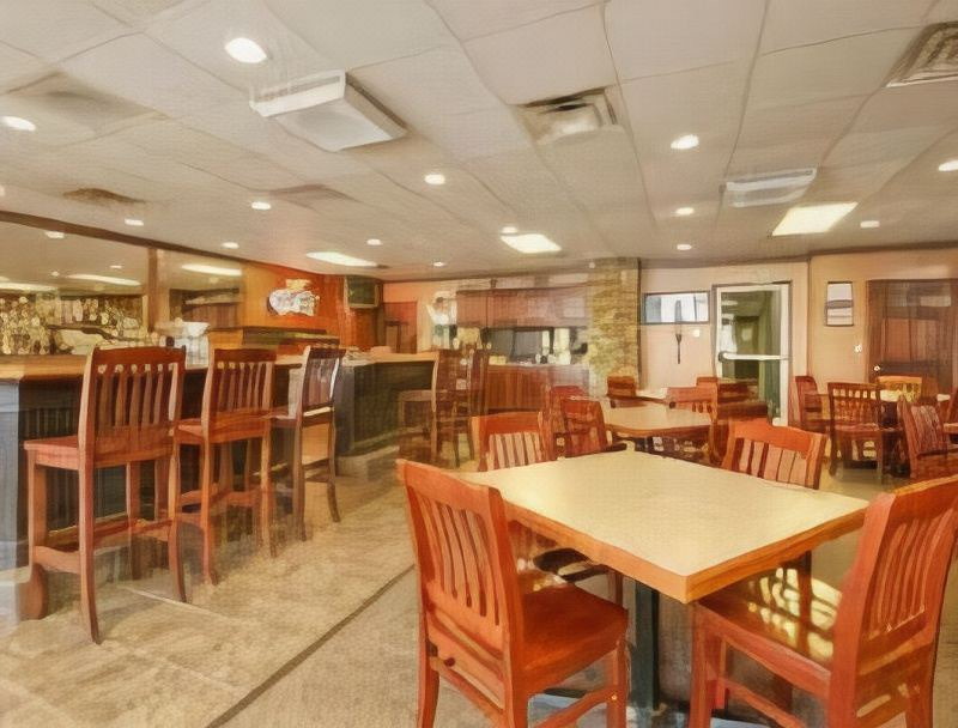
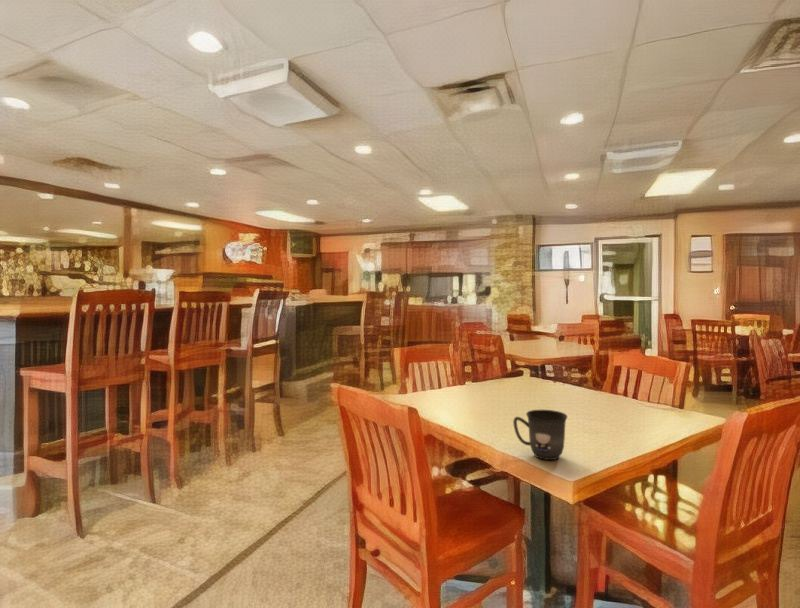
+ mug (539, 433)
